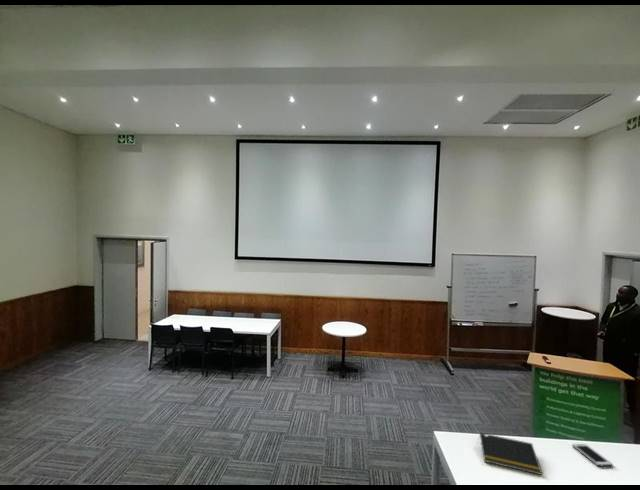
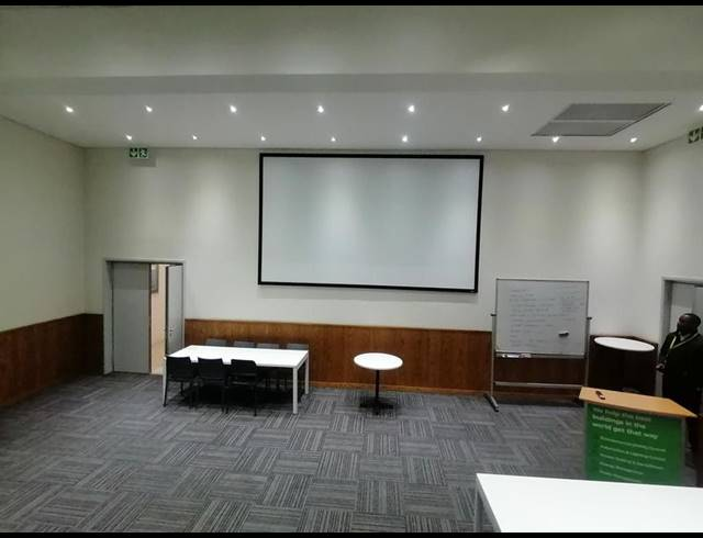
- notepad (508, 452)
- cell phone (591, 454)
